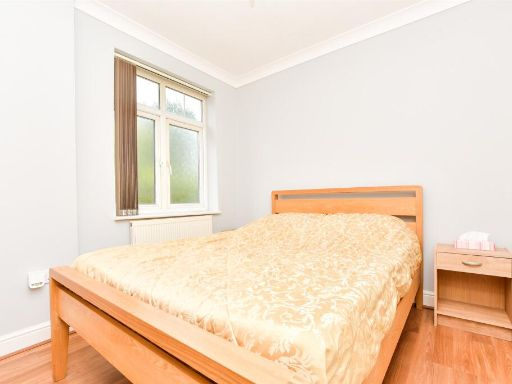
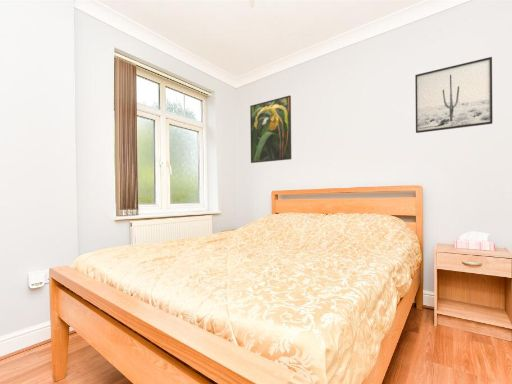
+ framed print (269, 131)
+ wall art (451, 97)
